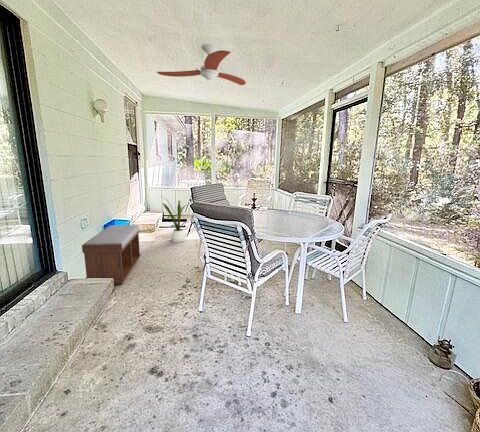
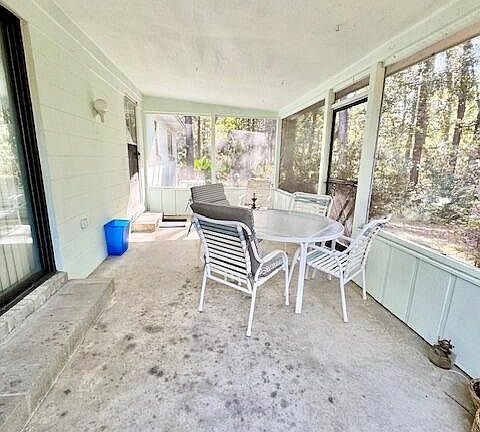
- bench (116, 252)
- house plant (175, 219)
- ceiling fan (204, 61)
